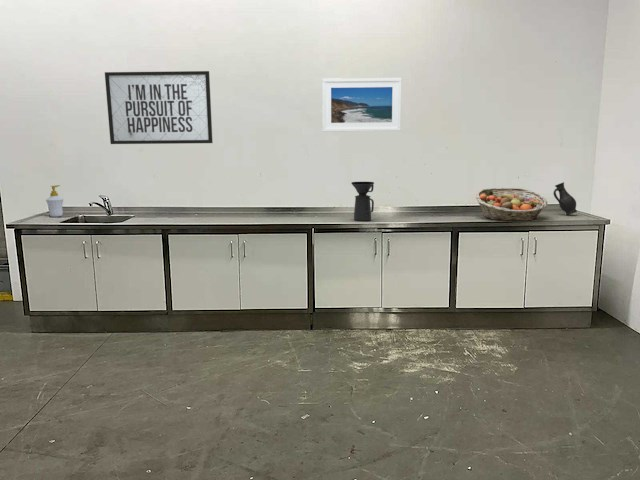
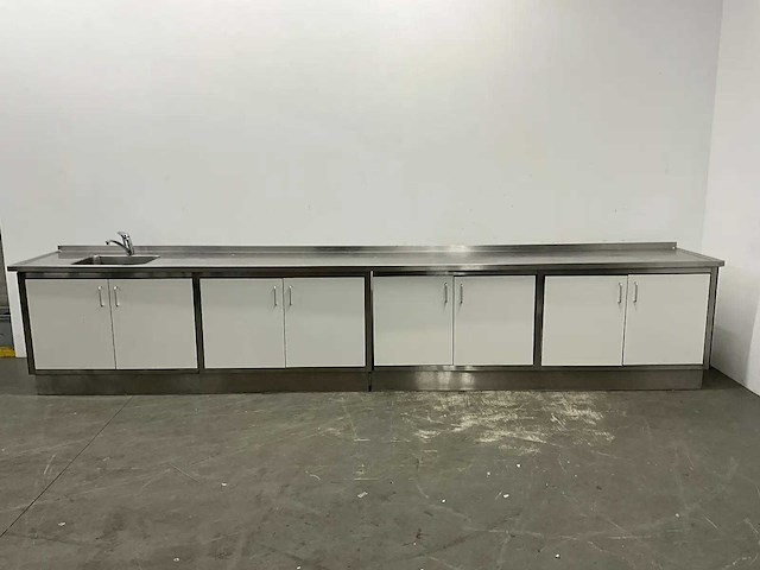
- coffee maker (362, 201)
- mirror (159, 108)
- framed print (361, 105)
- fruit basket (510, 204)
- soap bottle (54, 200)
- jug (565, 198)
